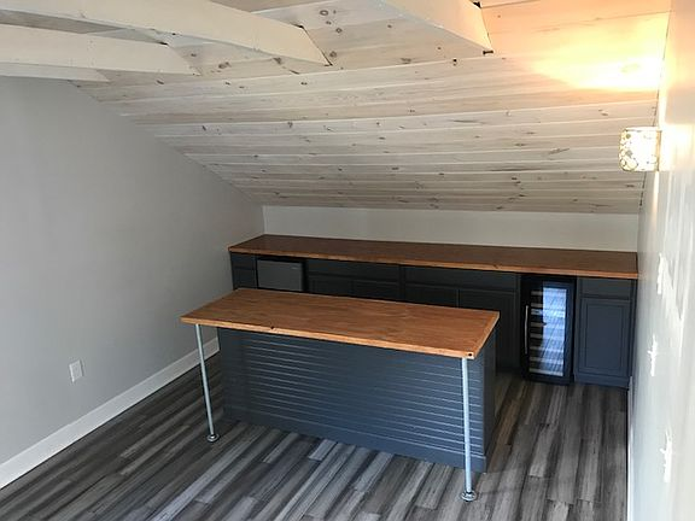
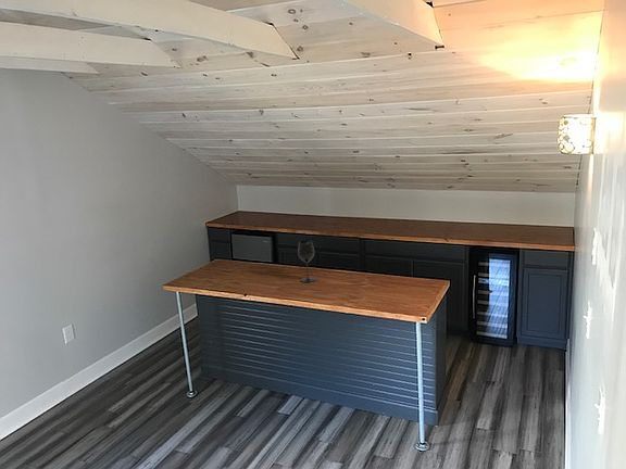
+ wineglass (306, 261)
